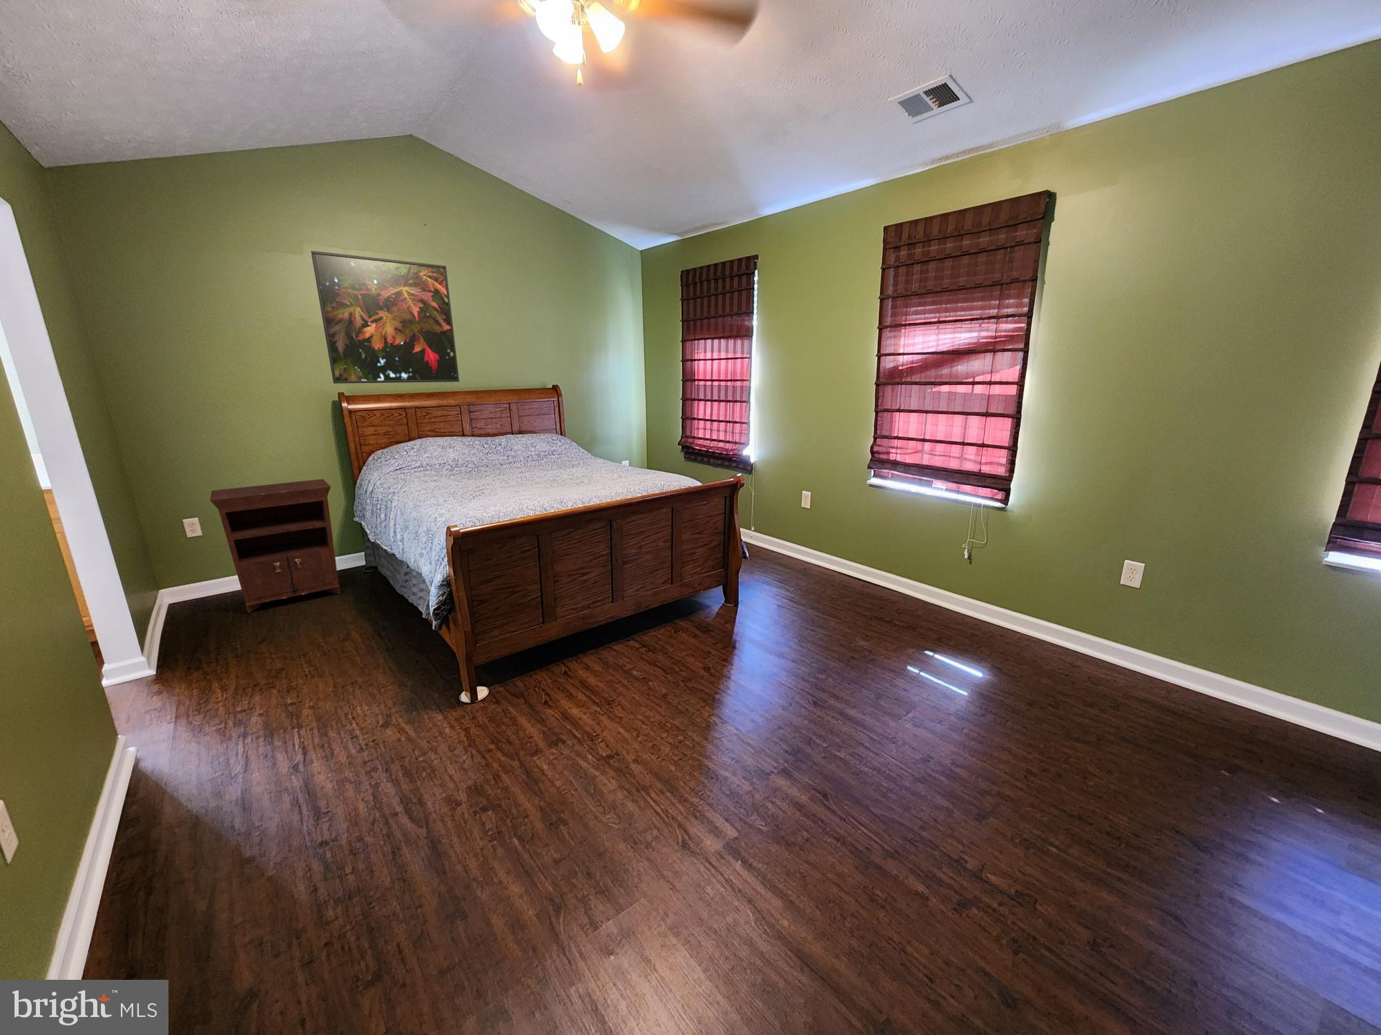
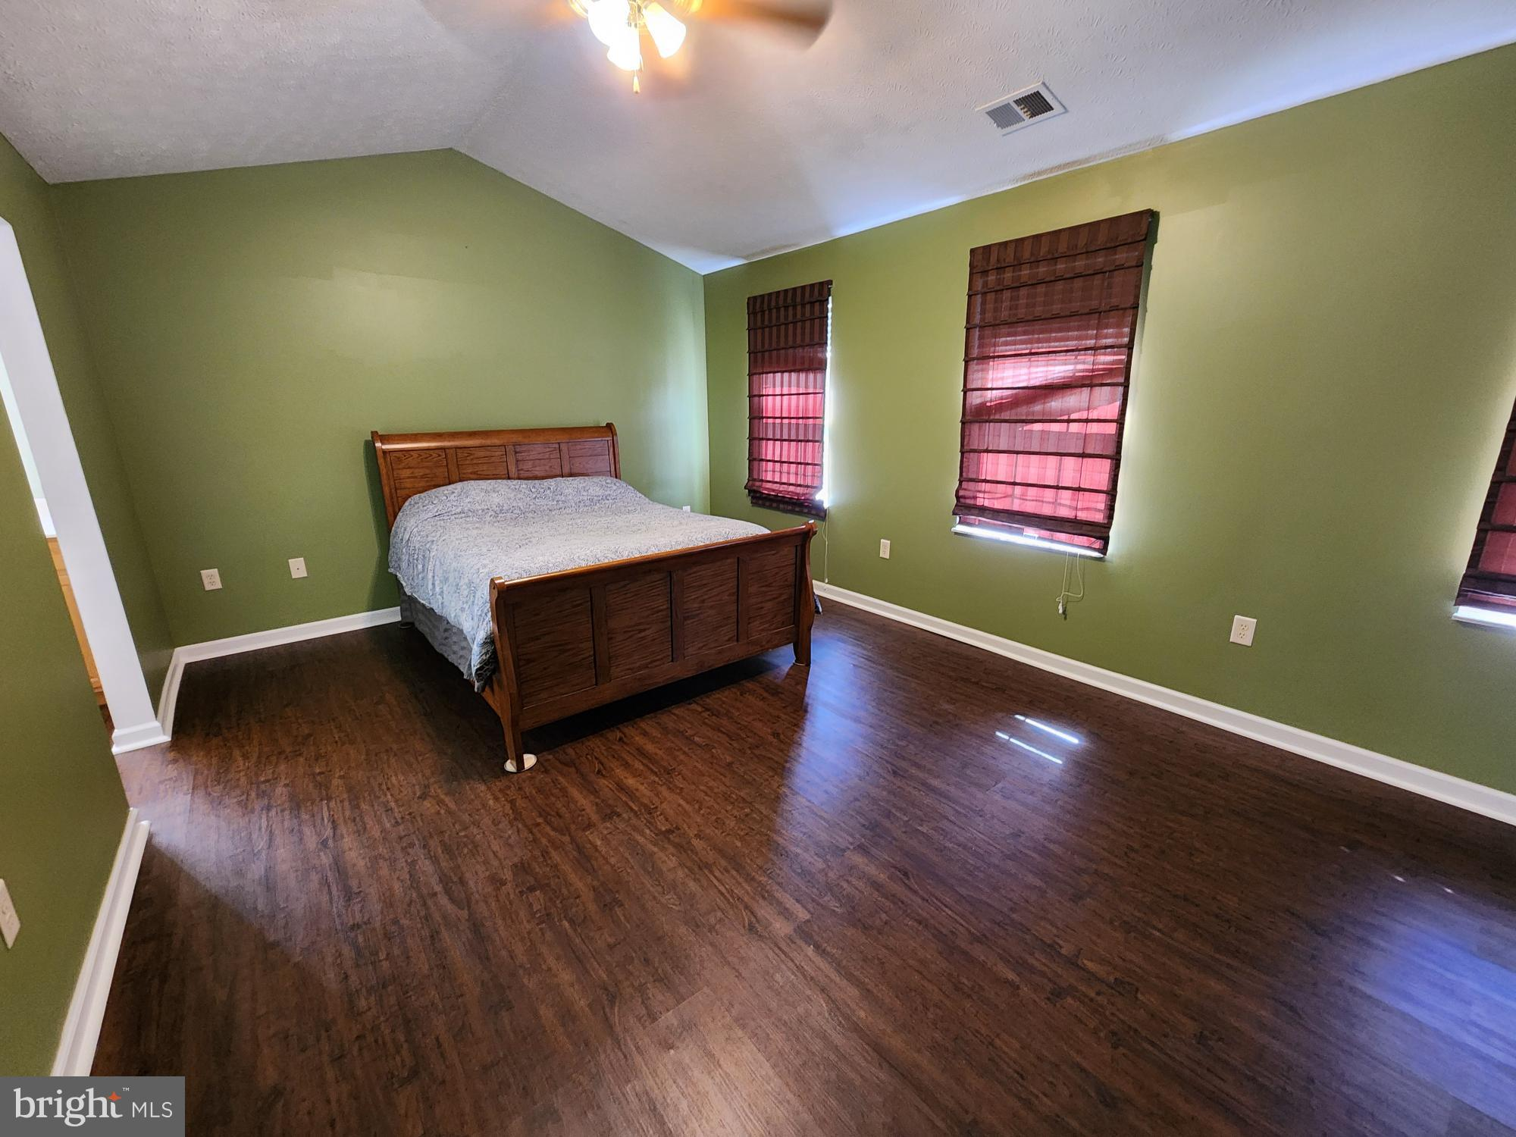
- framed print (391, 322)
- nightstand (283, 543)
